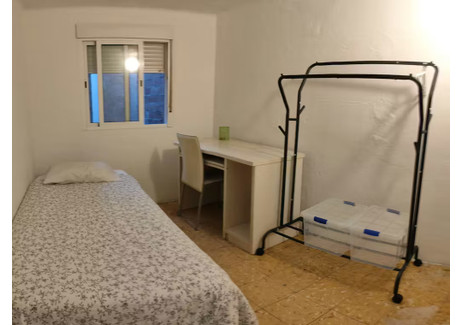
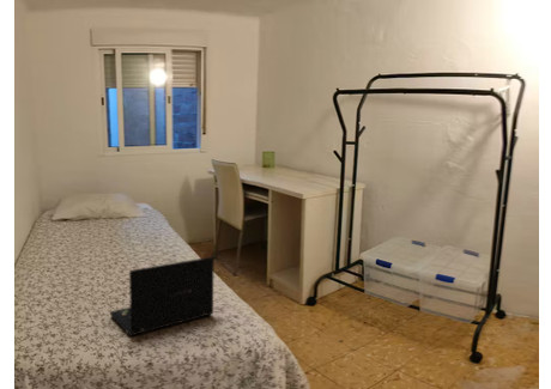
+ laptop (162, 286)
